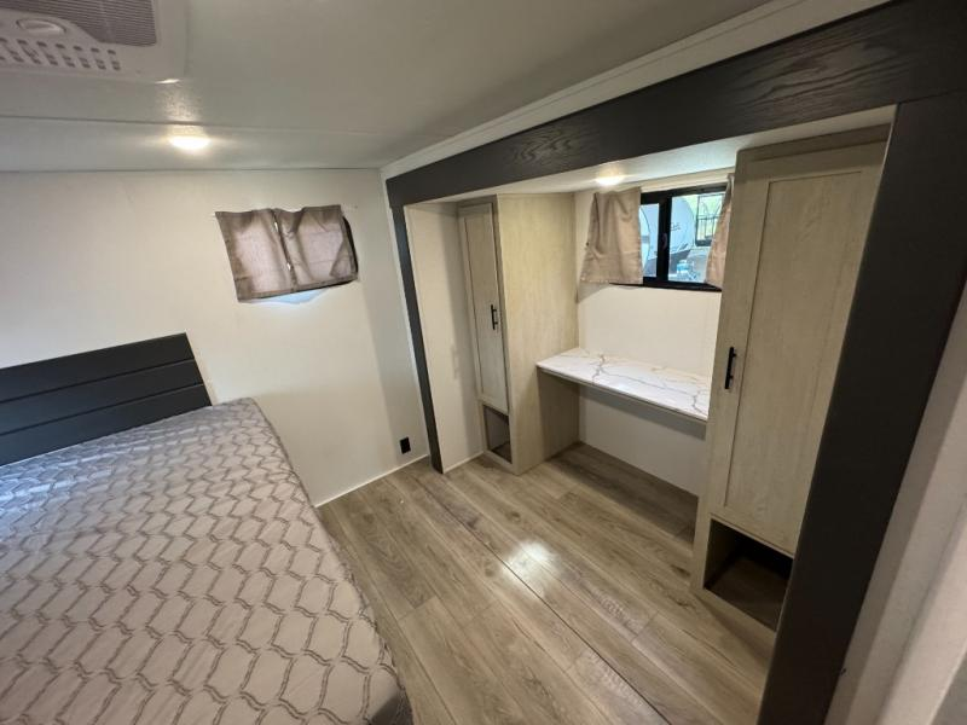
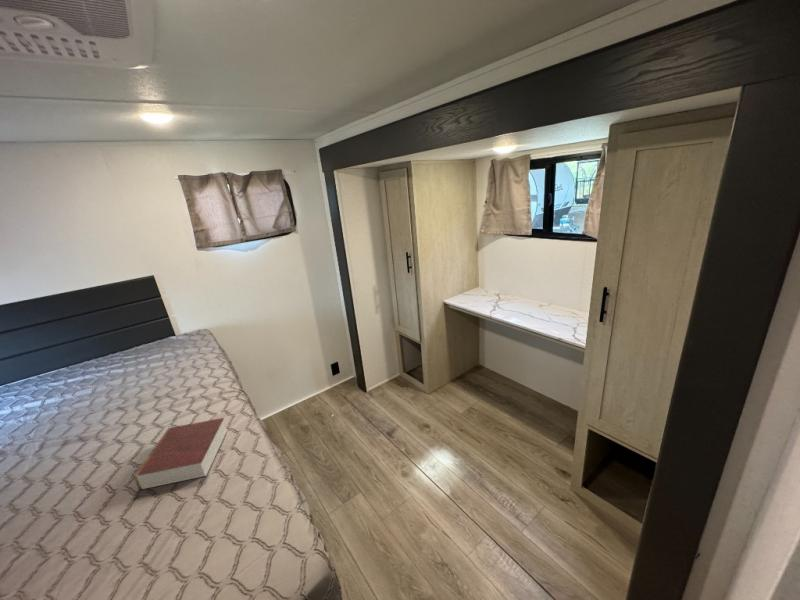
+ book (185, 450)
